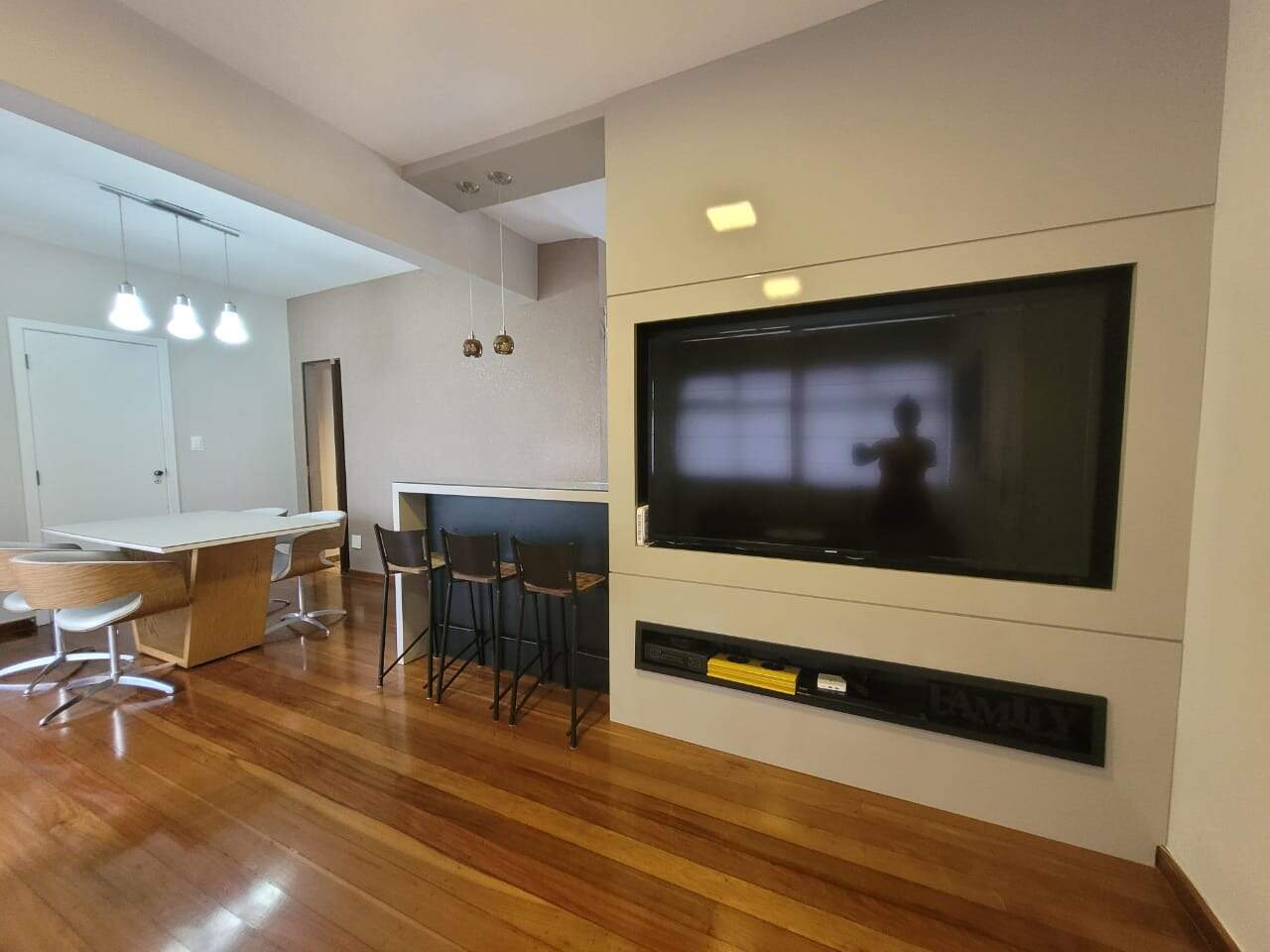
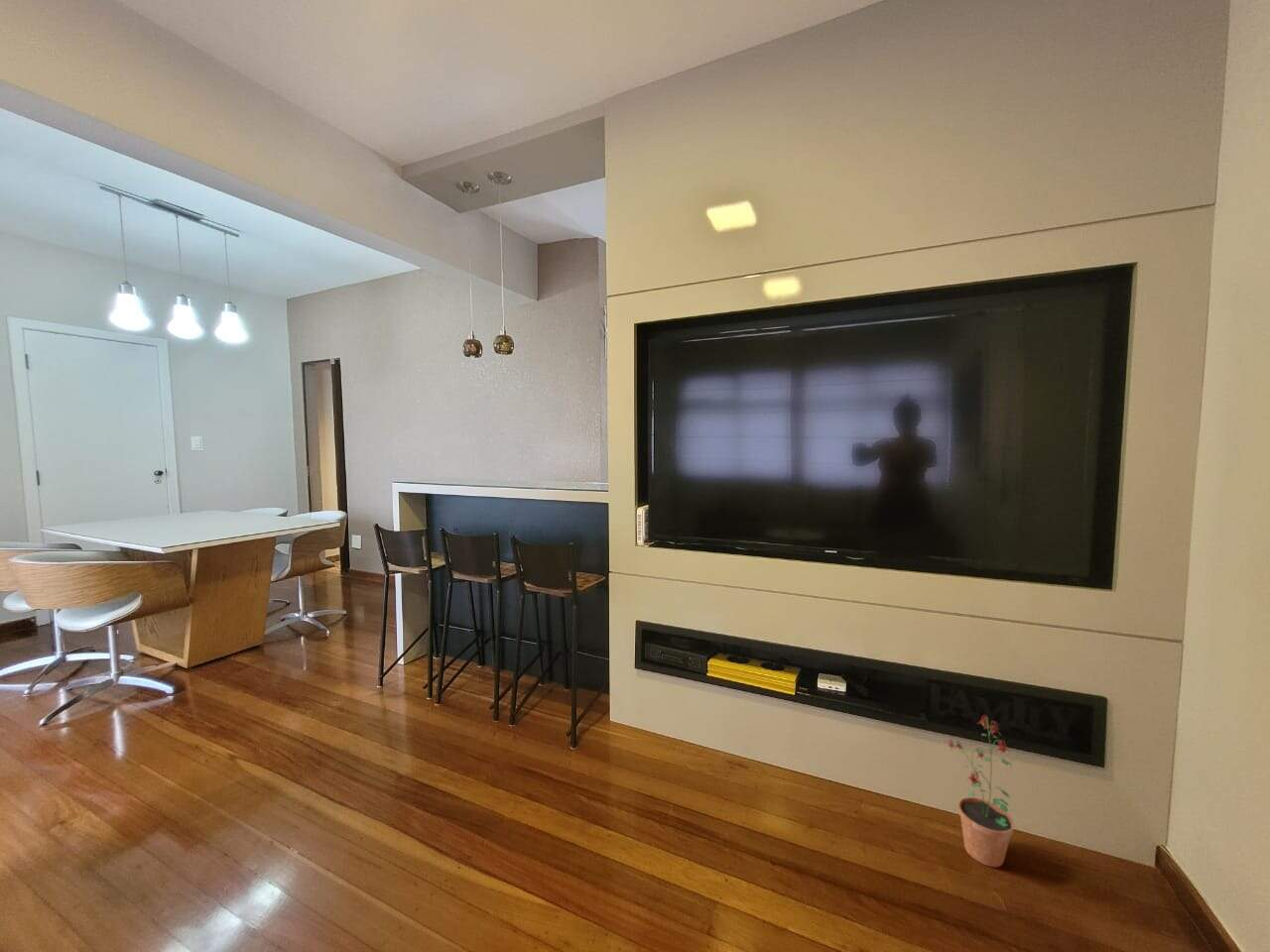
+ potted plant (980, 788)
